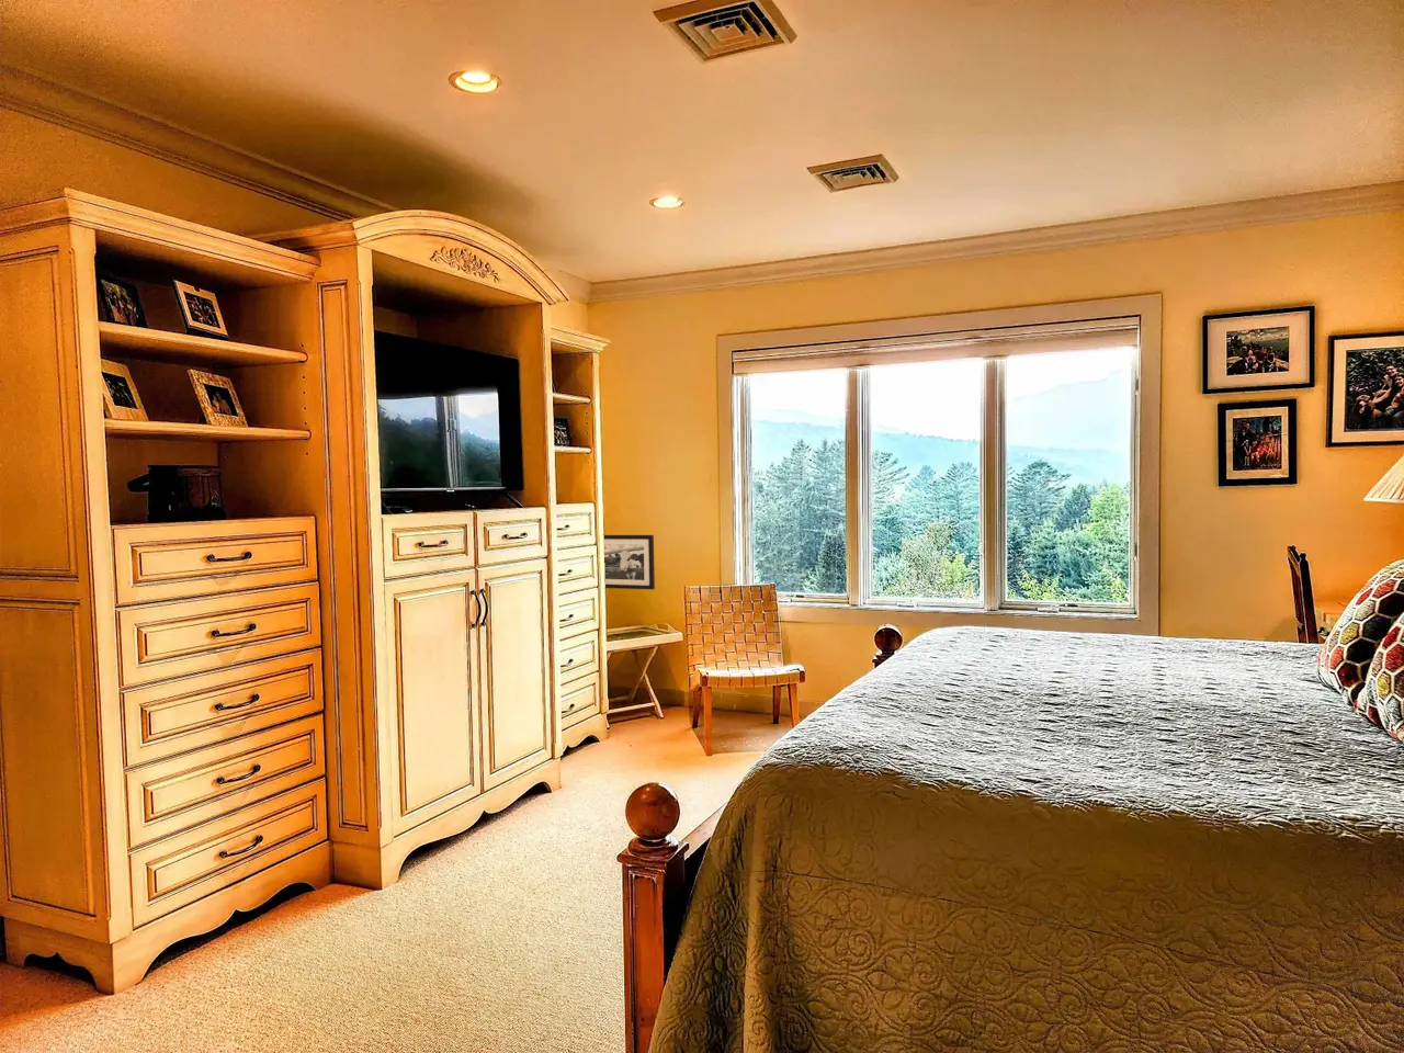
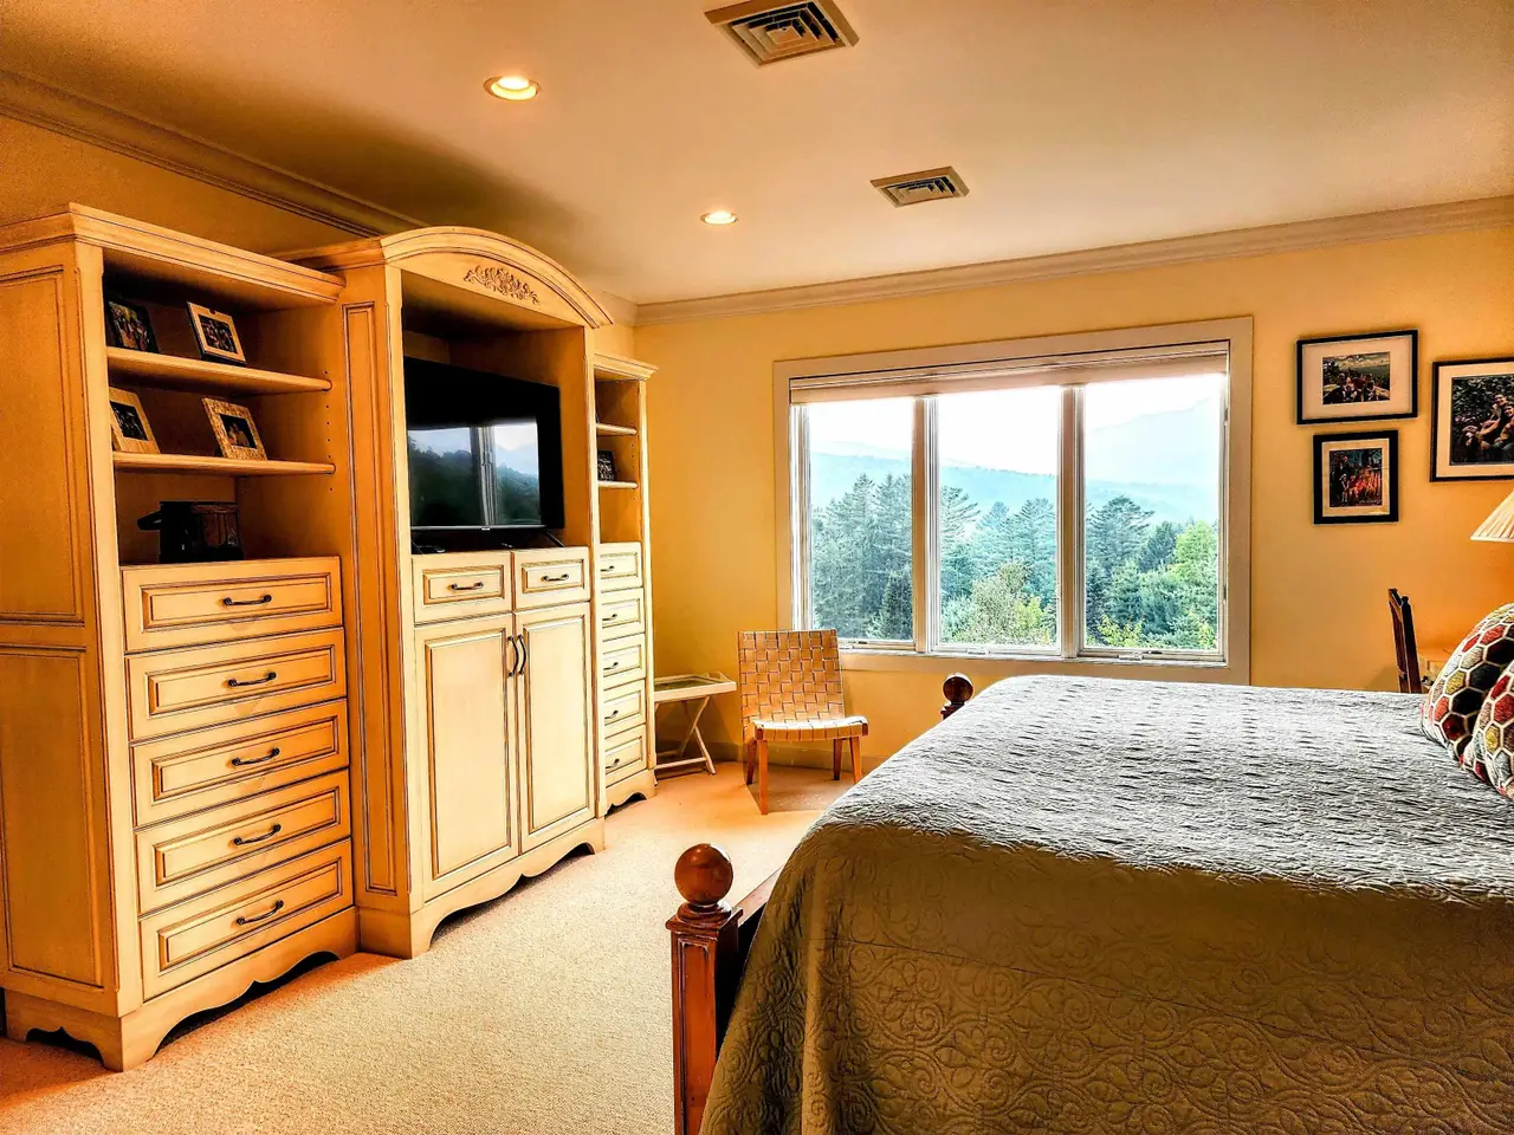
- picture frame (625, 562)
